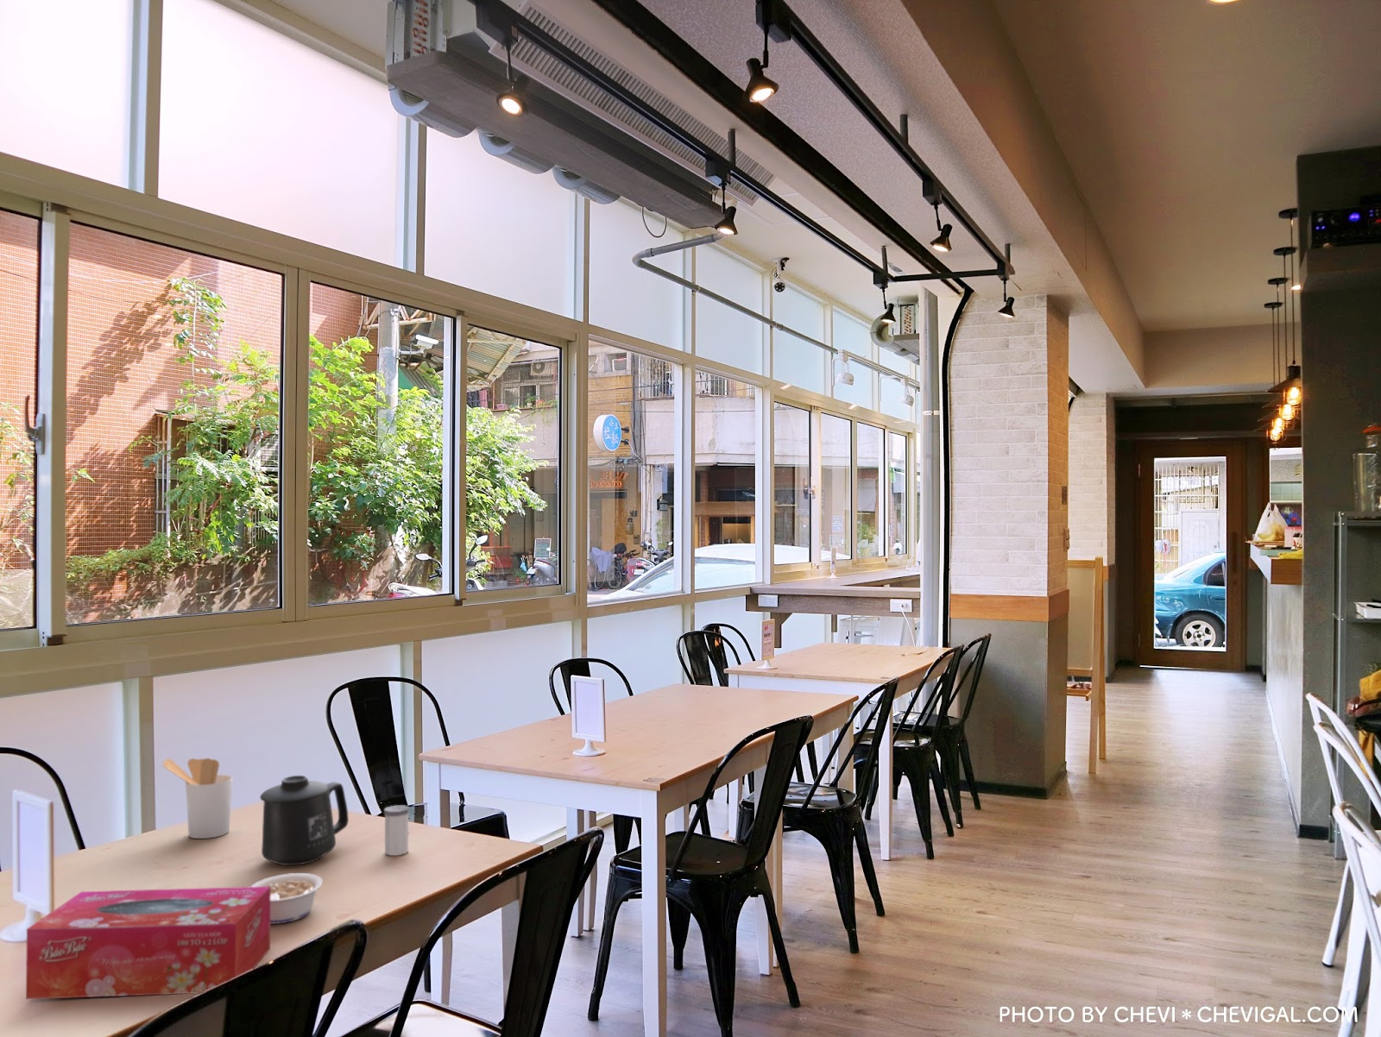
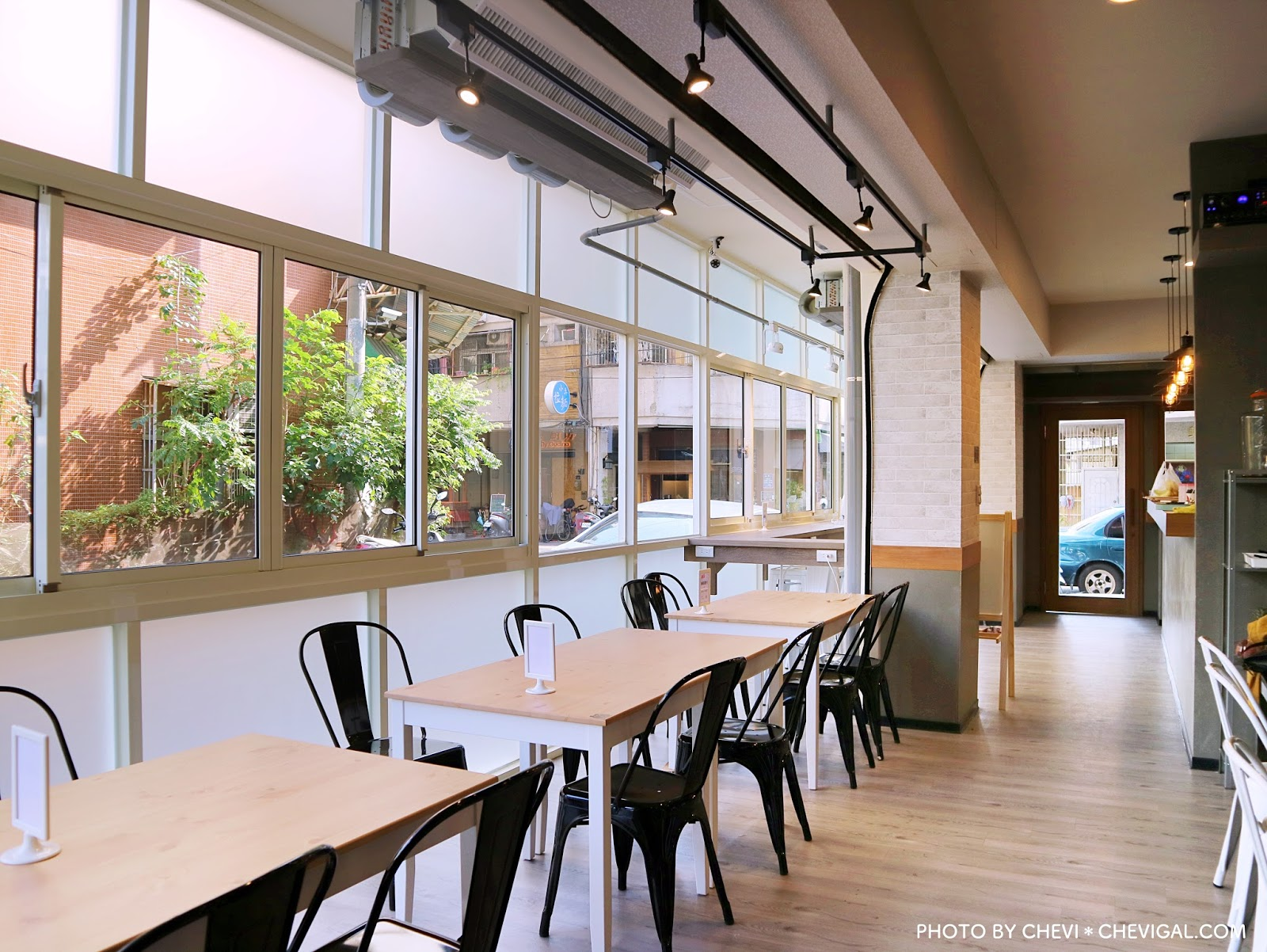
- legume (283, 898)
- tissue box (155, 940)
- salt shaker (396, 830)
- utensil holder (196, 794)
- mug (302, 815)
